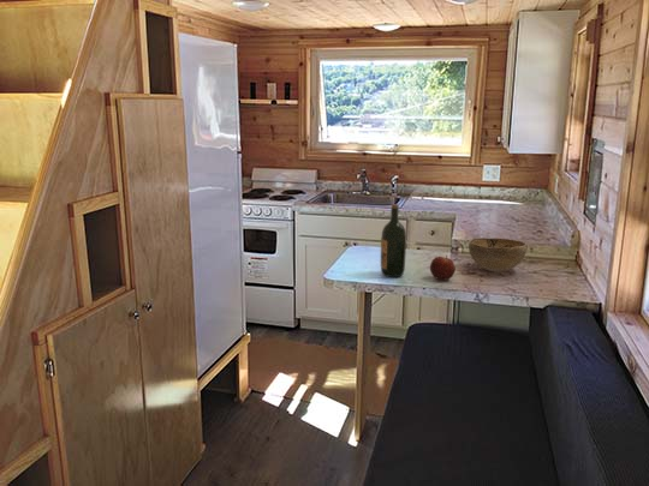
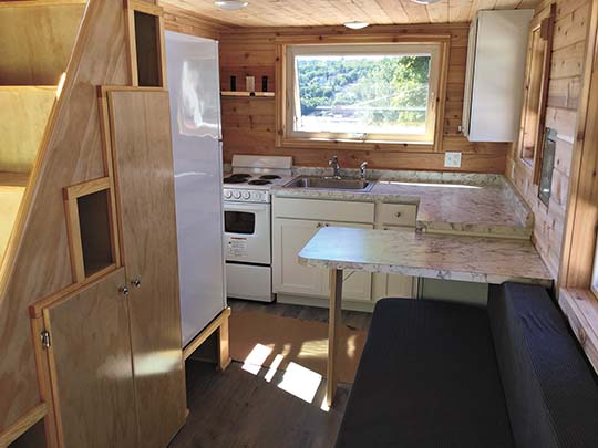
- wine bottle (393, 240)
- decorative bowl (496, 254)
- apple (442, 266)
